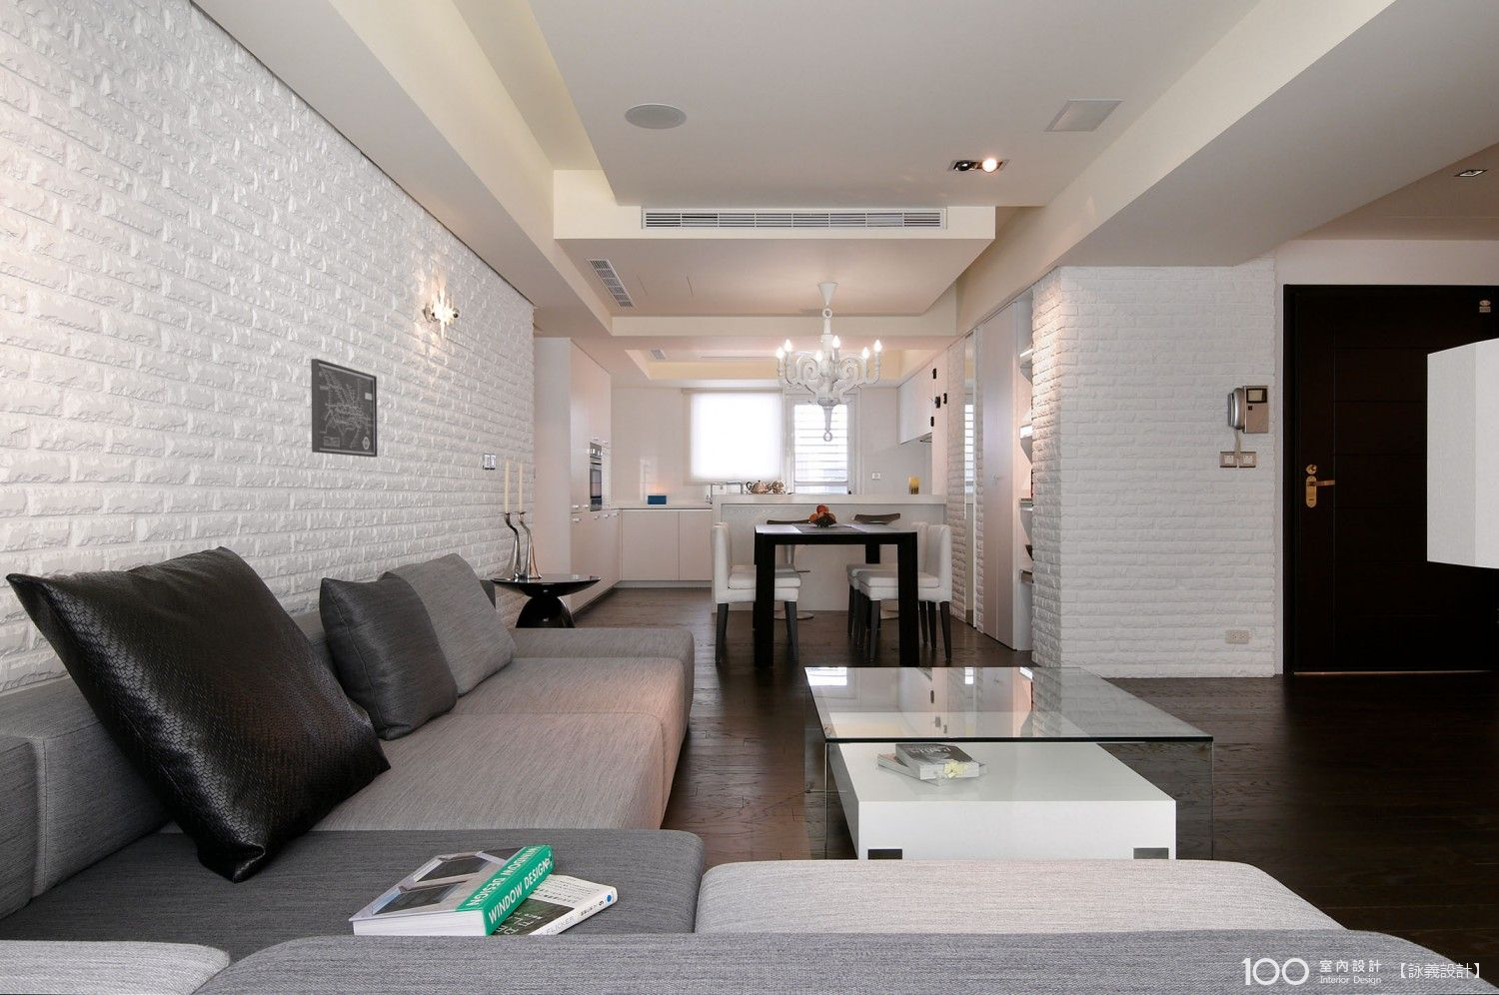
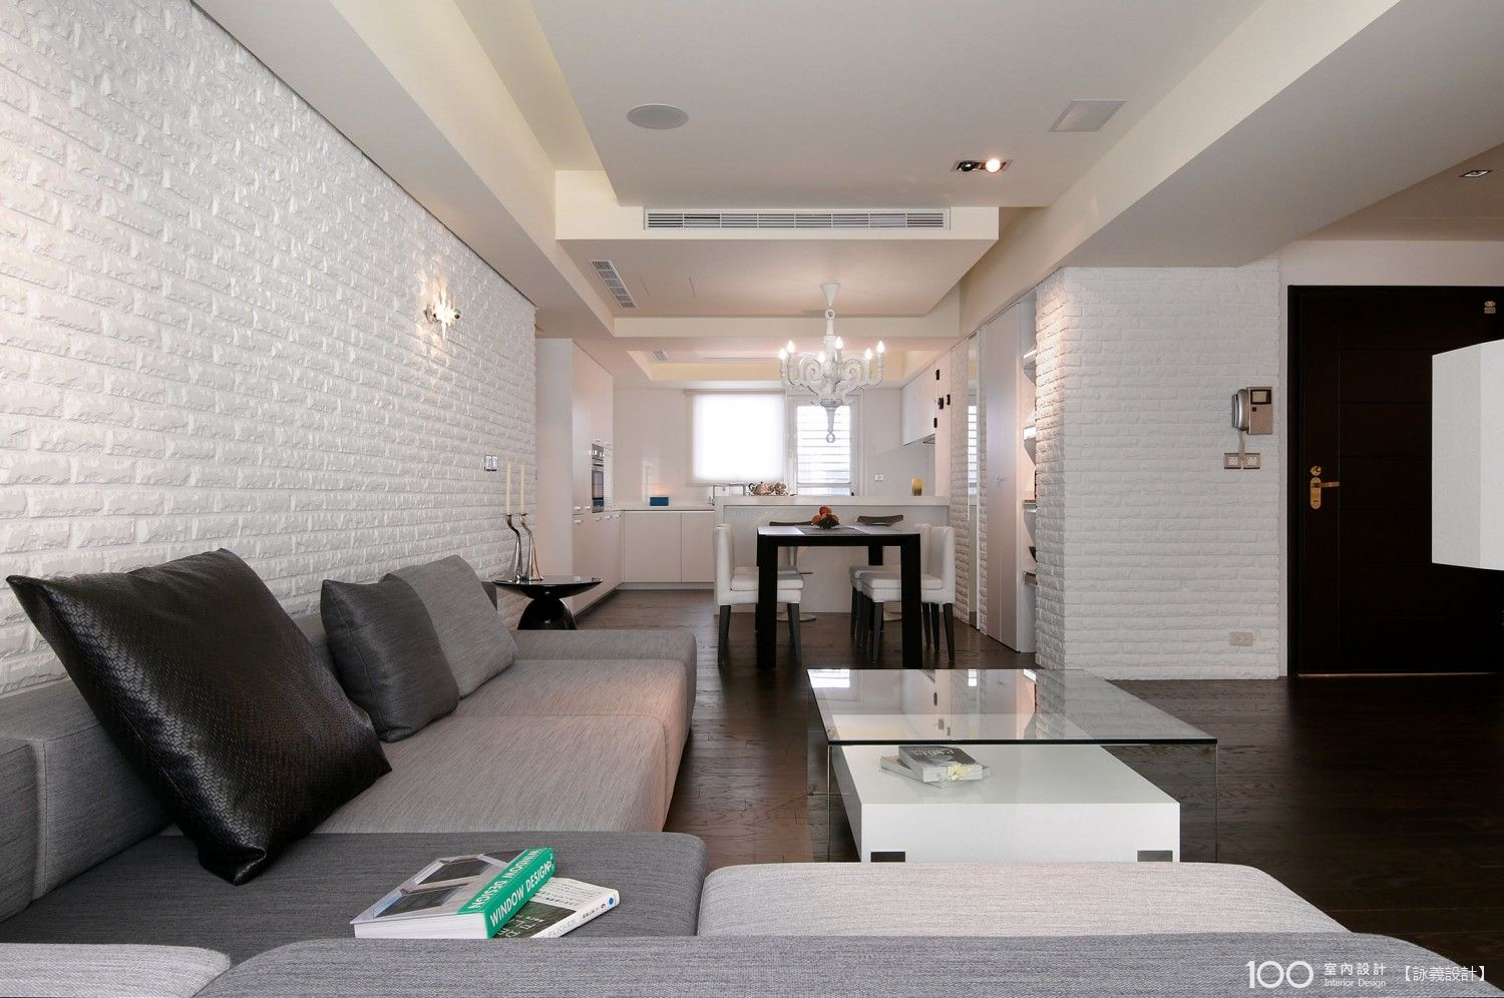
- wall art (345, 411)
